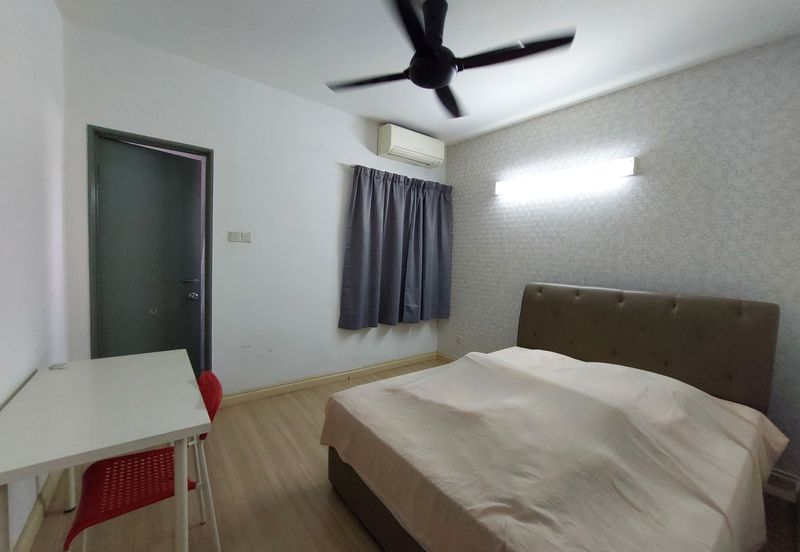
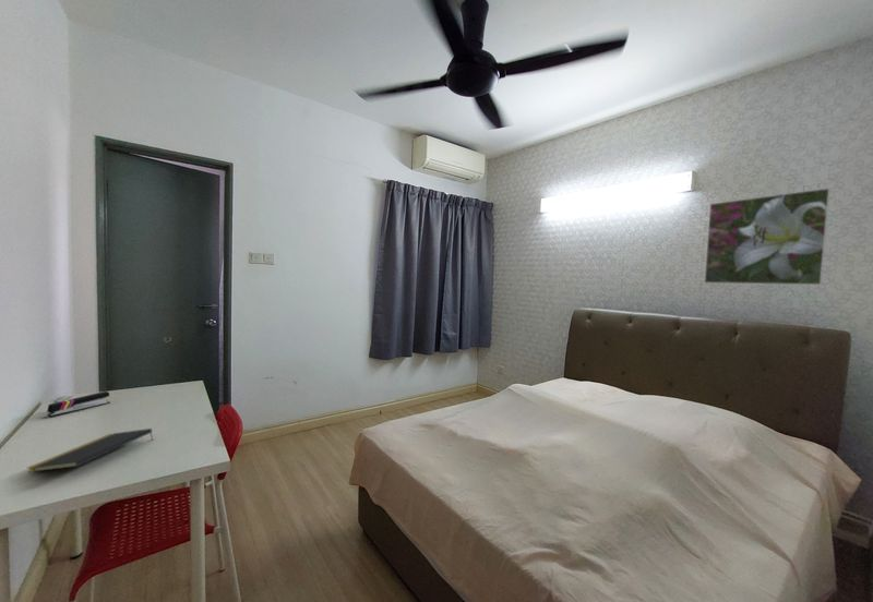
+ stapler (80, 402)
+ notepad (95, 448)
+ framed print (761, 240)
